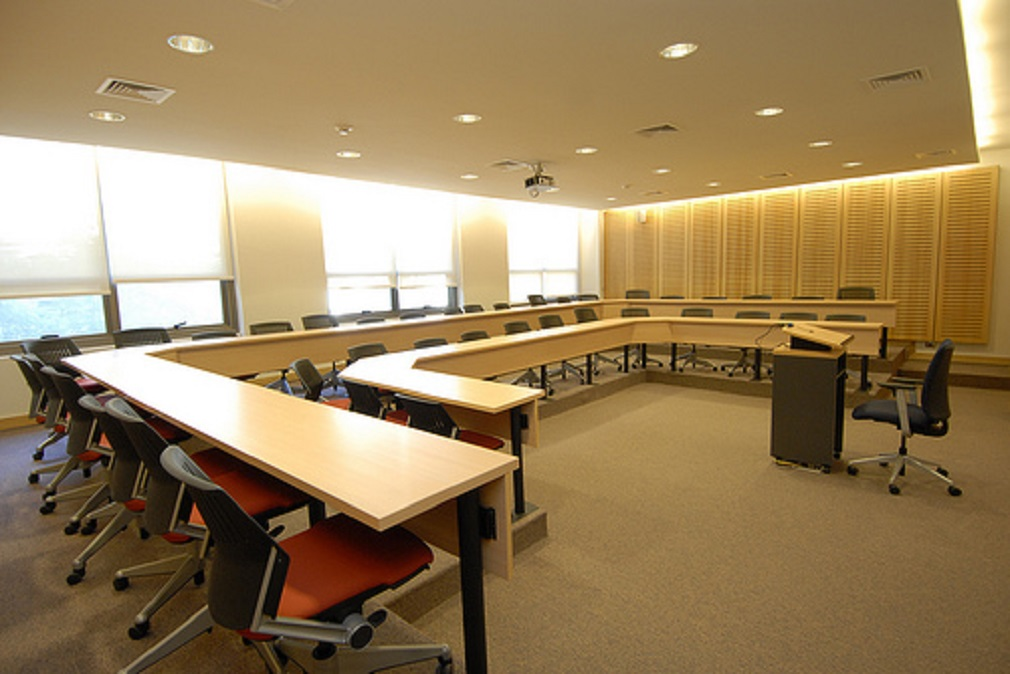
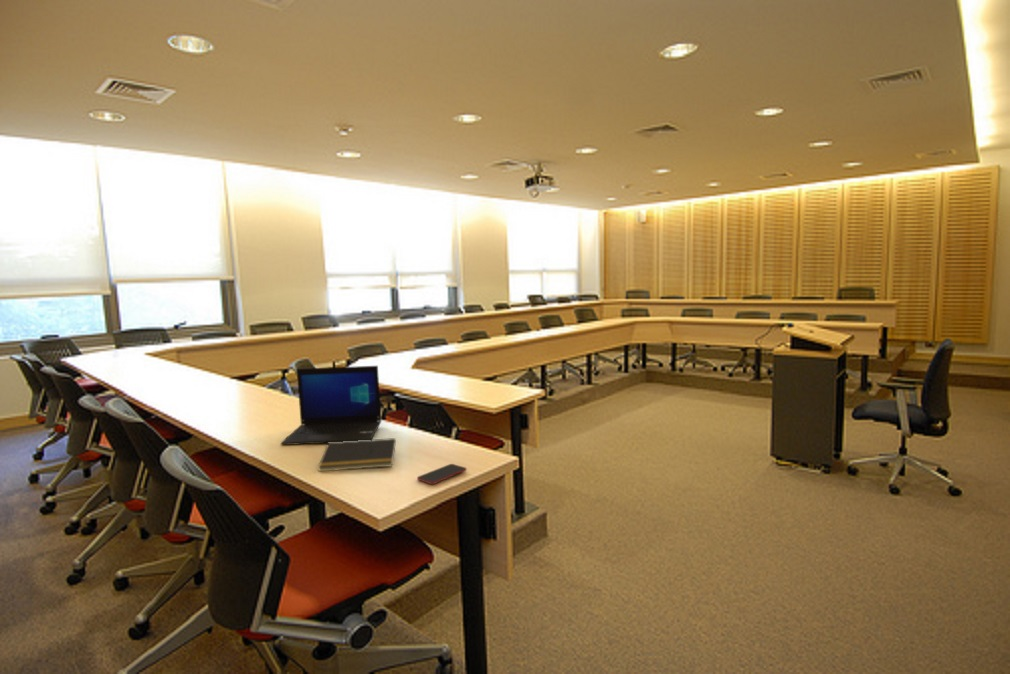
+ notepad (359, 453)
+ laptop (332, 403)
+ smartphone (442, 473)
